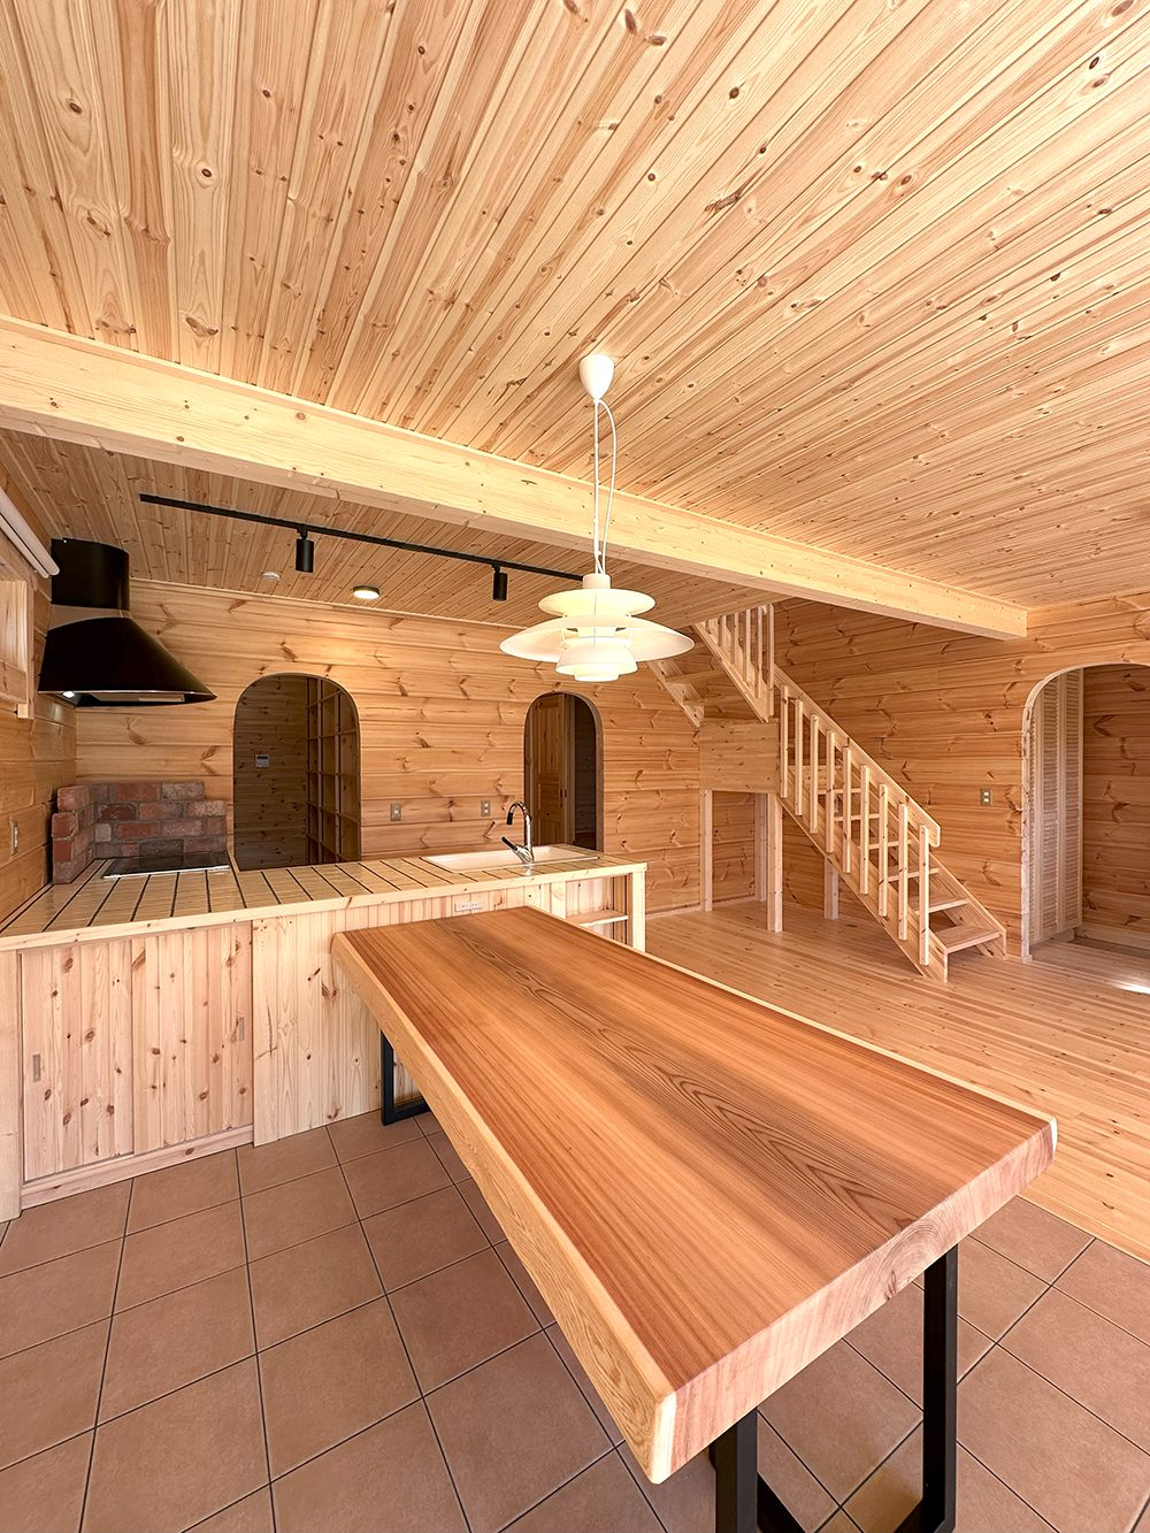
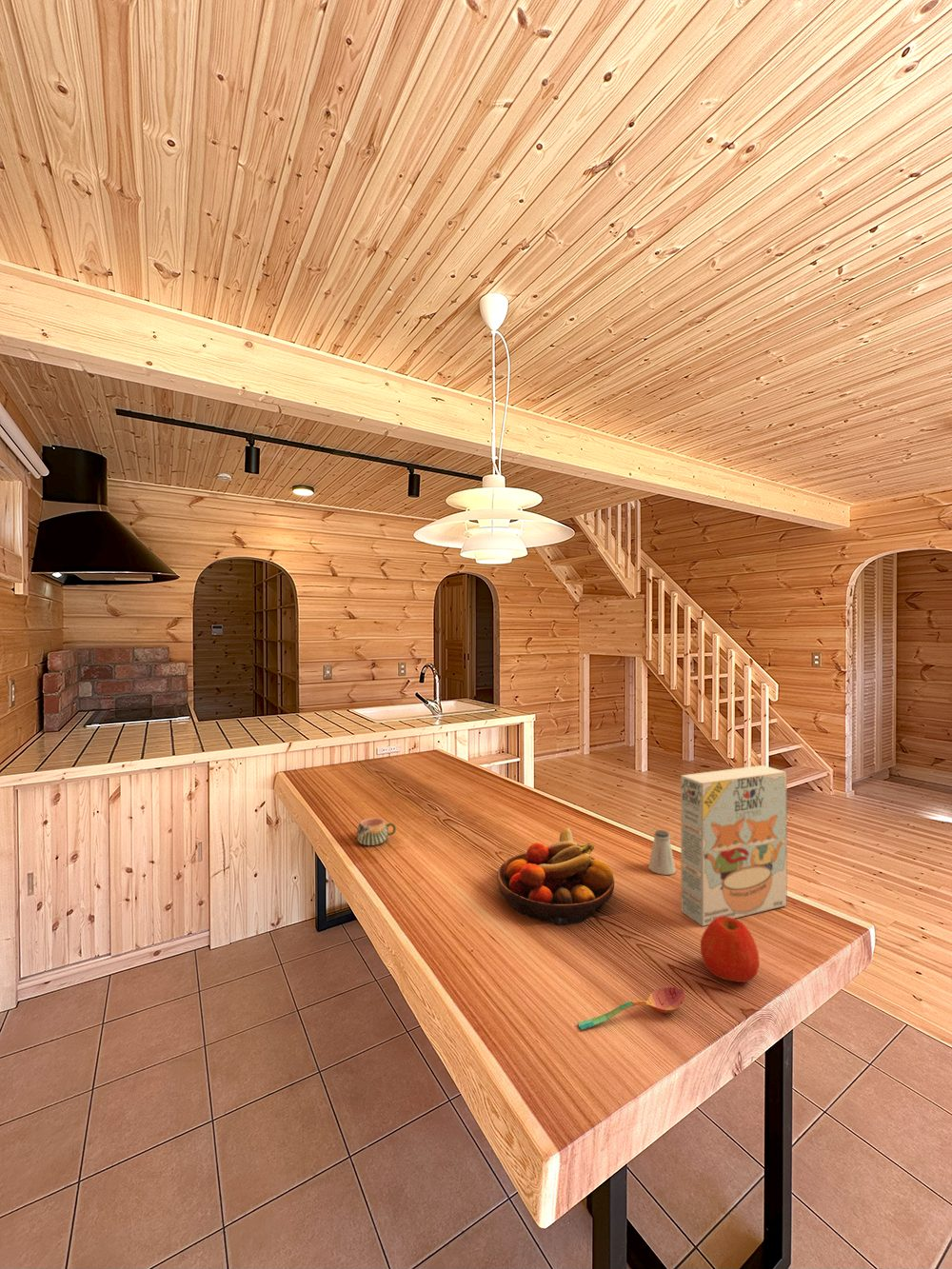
+ soupspoon (630, 1006)
+ saltshaker (662, 850)
+ apple (728, 945)
+ fruit bowl (554, 869)
+ mug (376, 830)
+ cereal box (734, 841)
